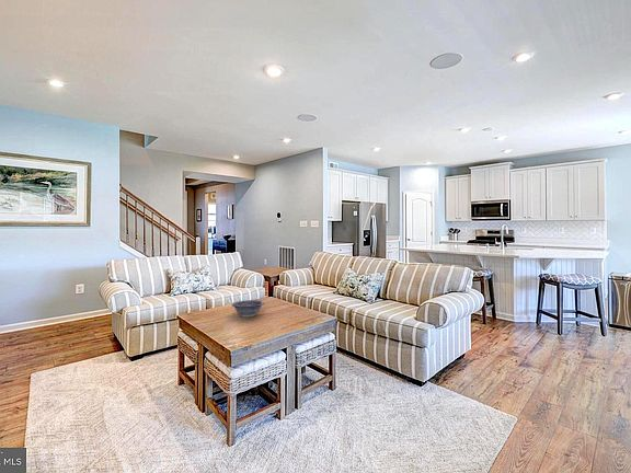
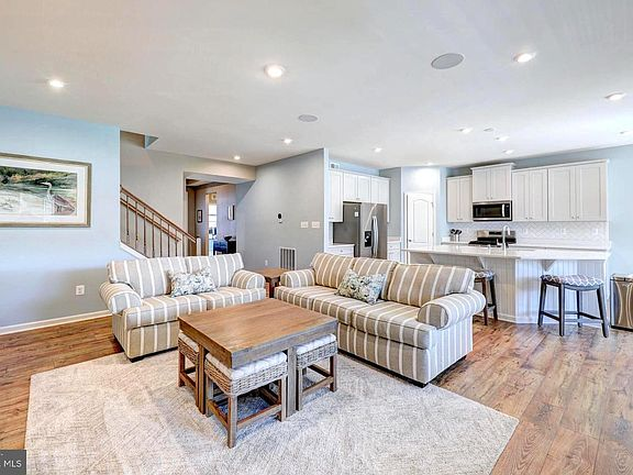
- decorative bowl (248, 309)
